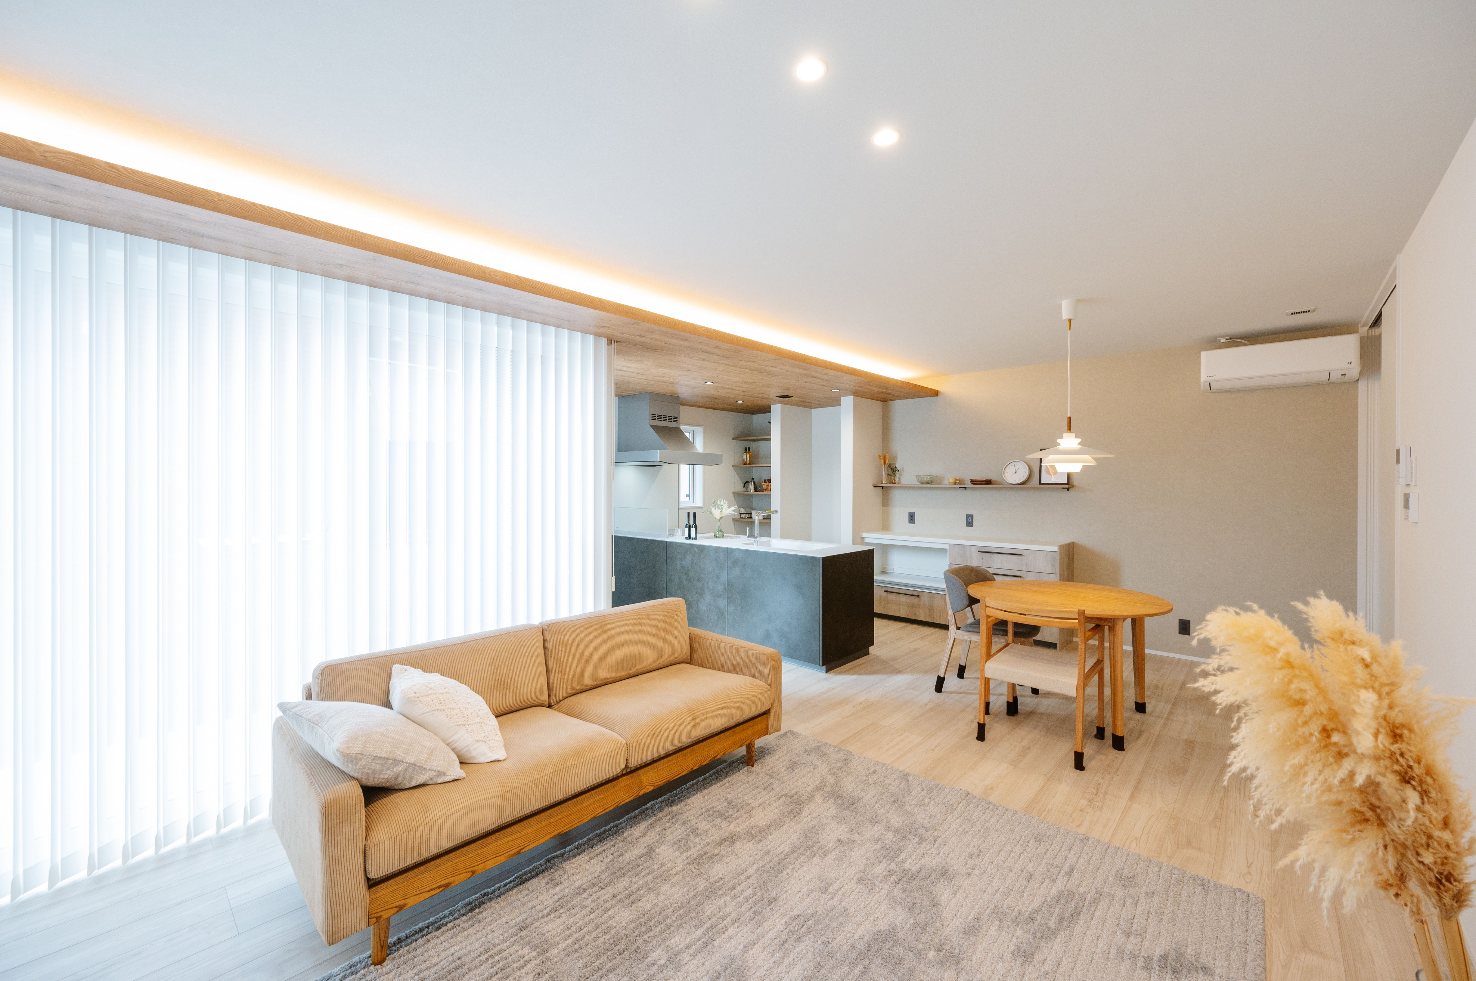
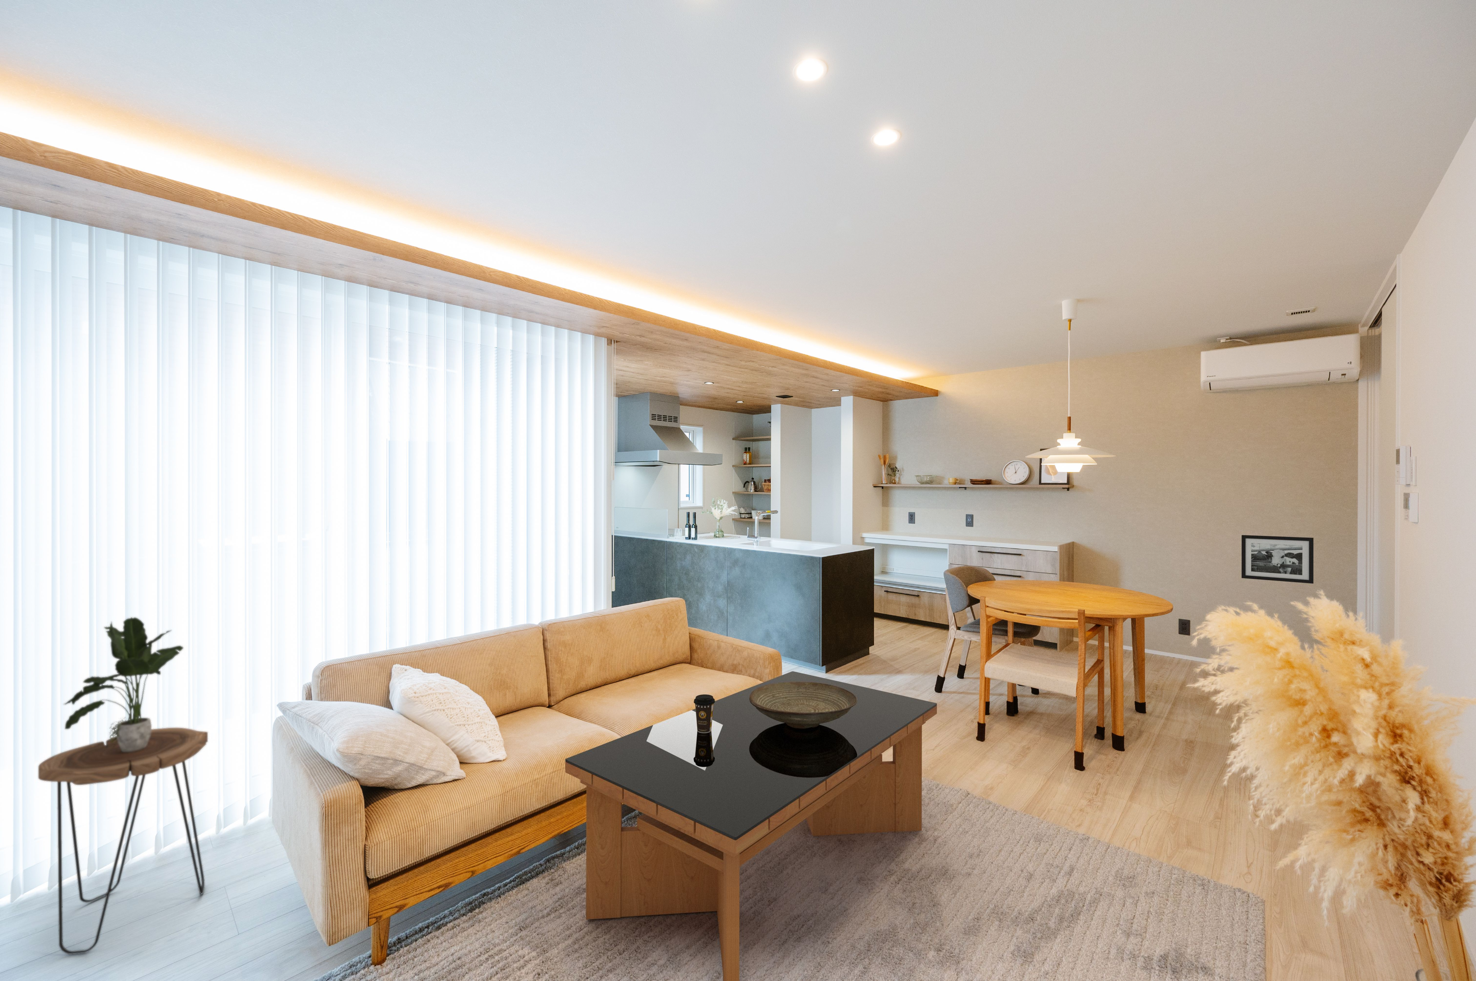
+ picture frame (1277, 558)
+ side table (129, 830)
+ coffee table (773, 797)
+ coffee cup (705, 713)
+ decorative bowl (802, 708)
+ potted plant (127, 680)
